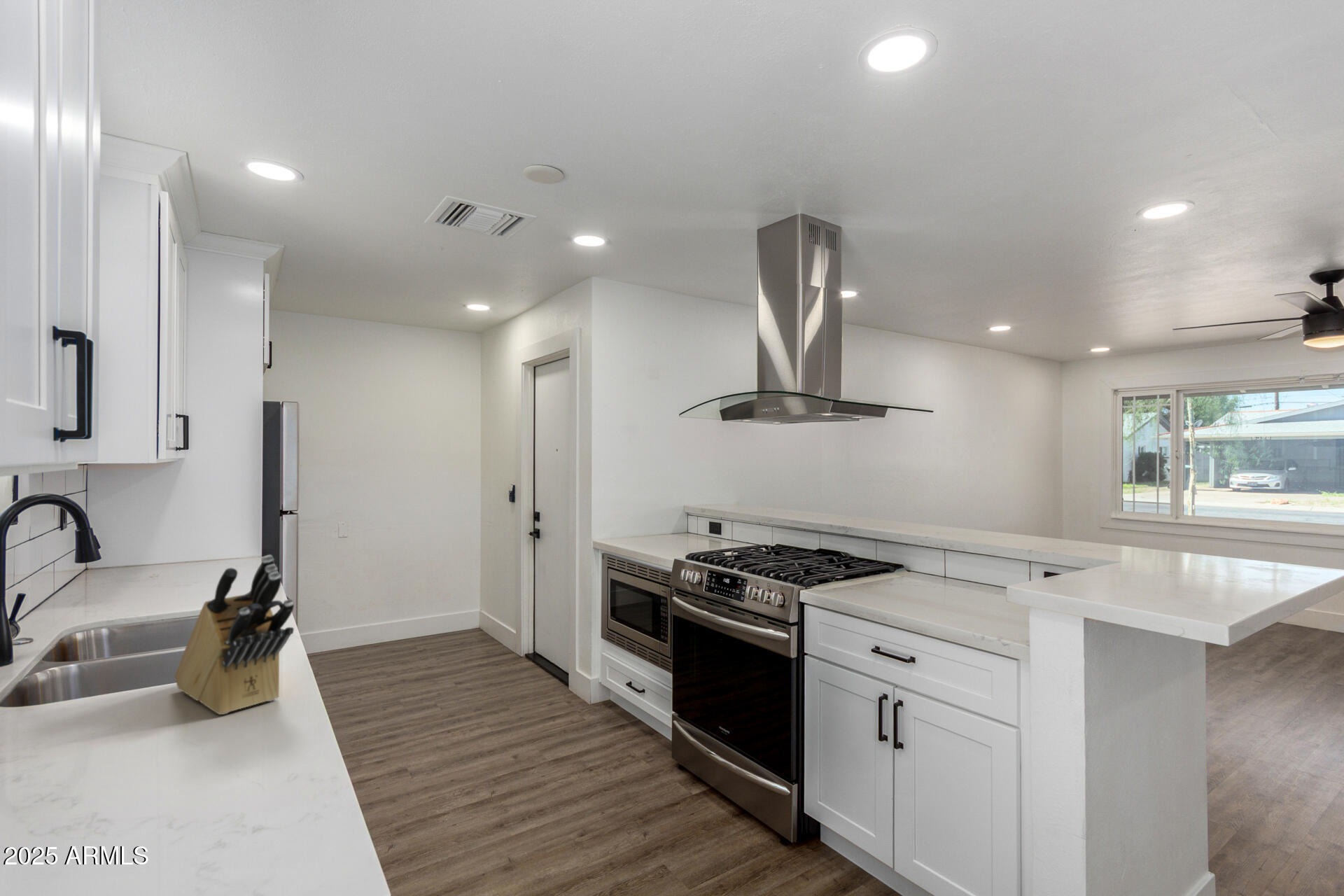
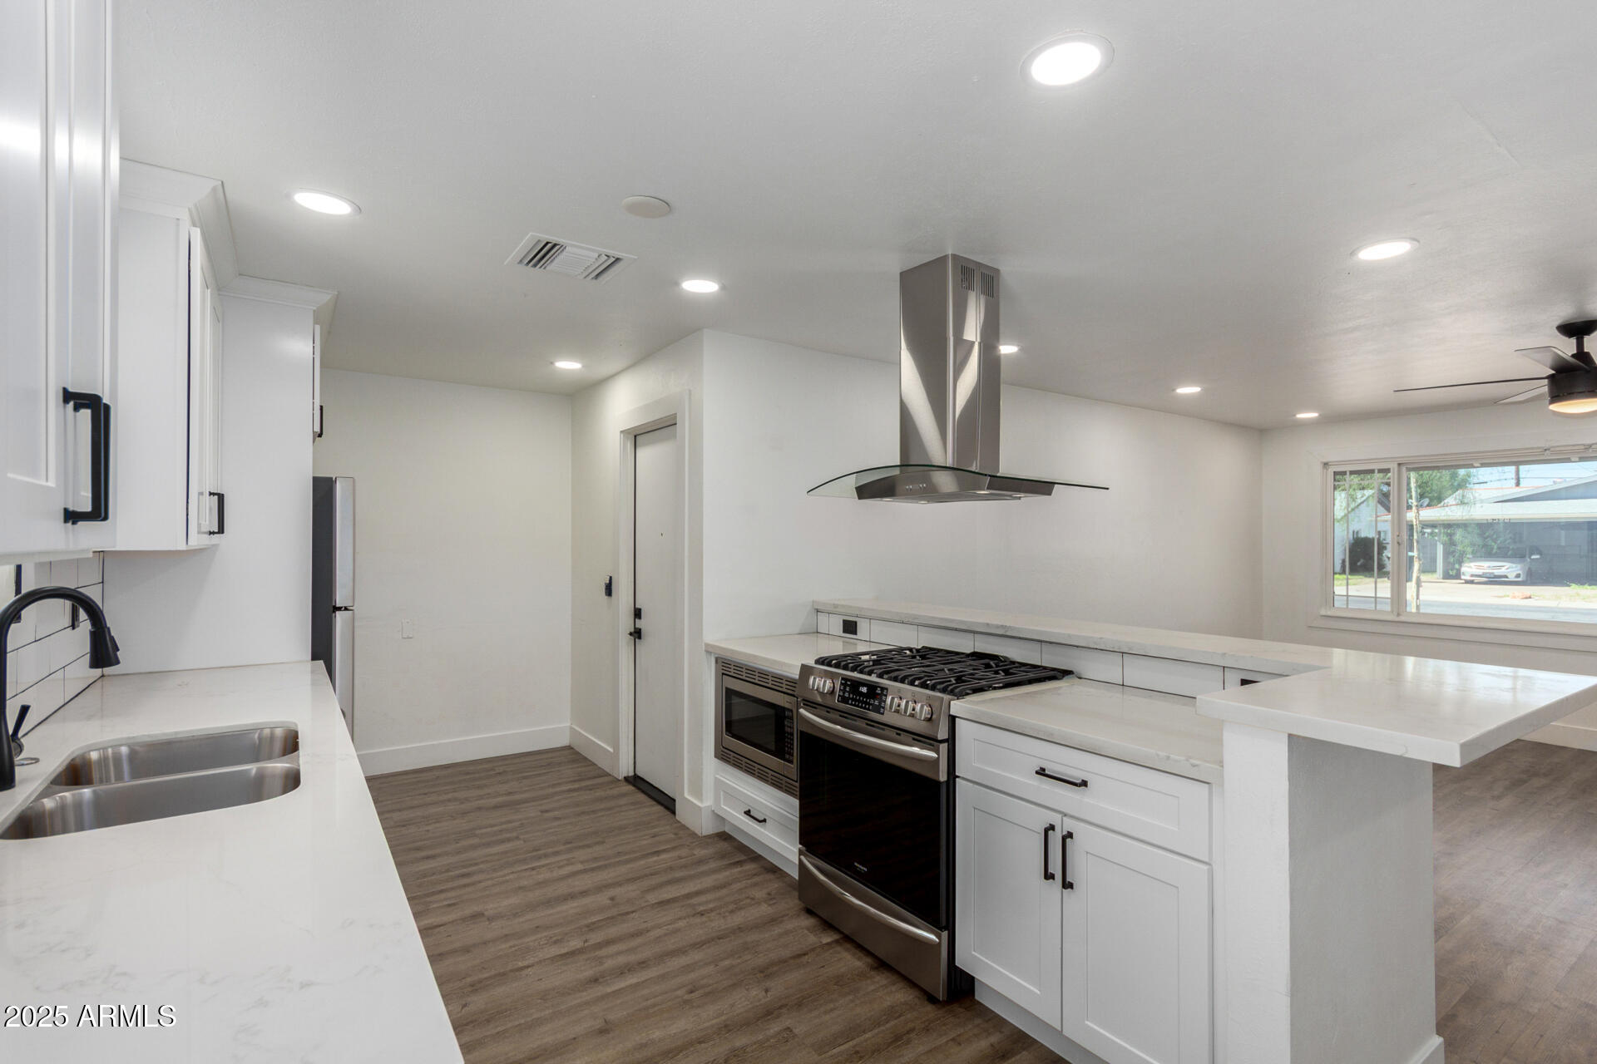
- knife block (234, 625)
